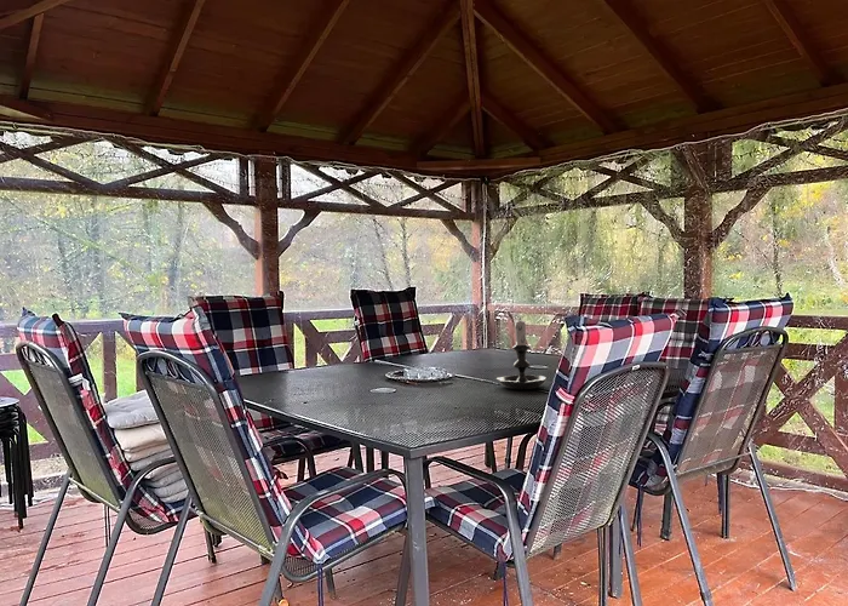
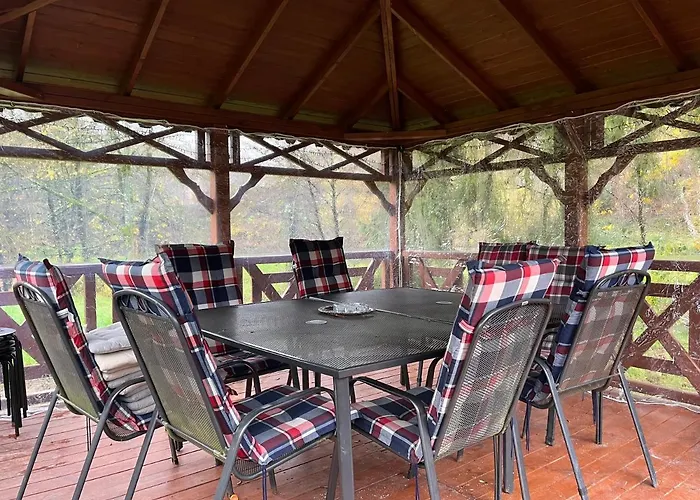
- candle holder (520, 351)
